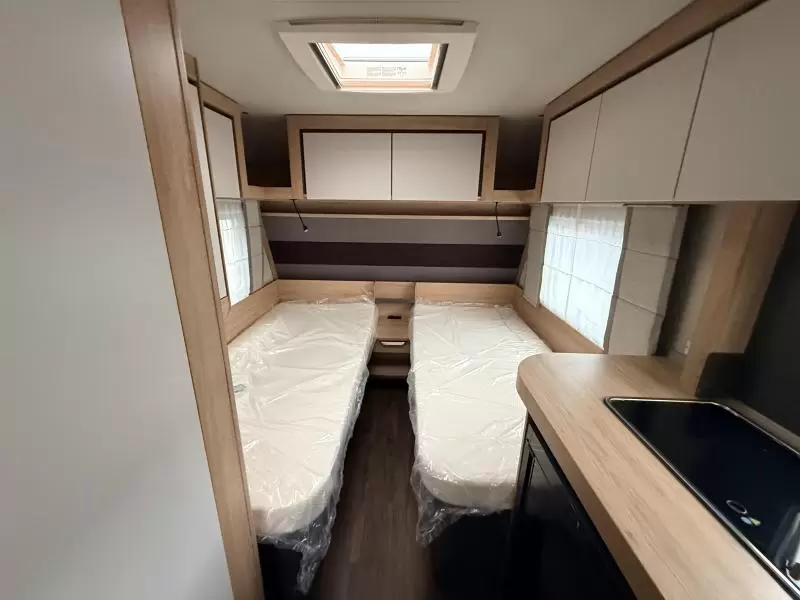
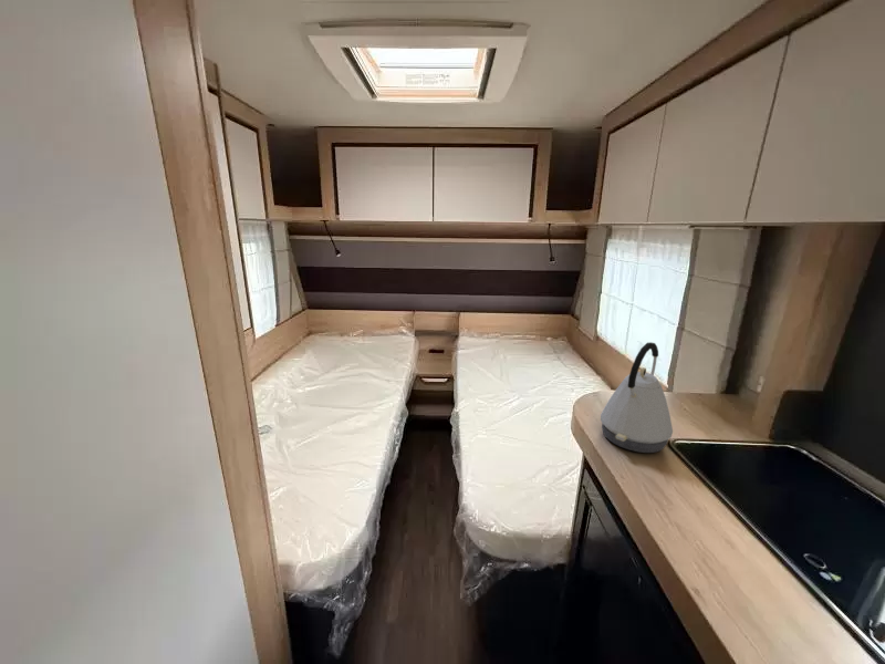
+ kettle (641, 392)
